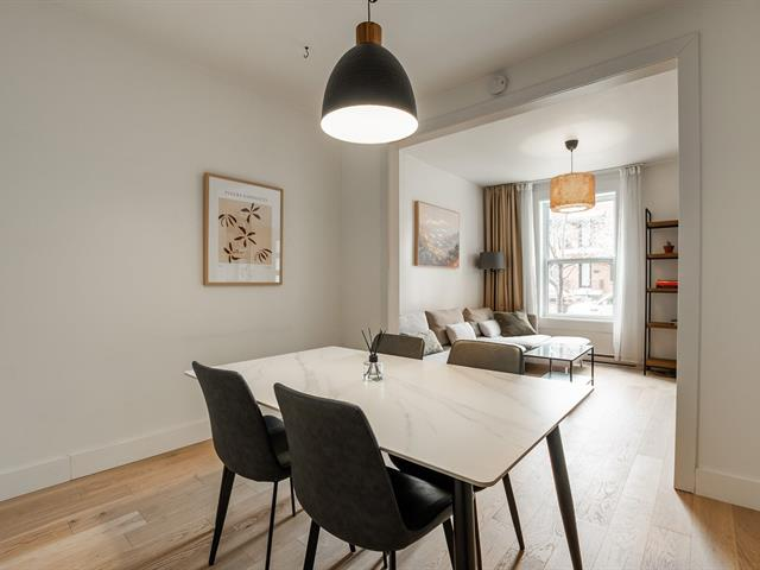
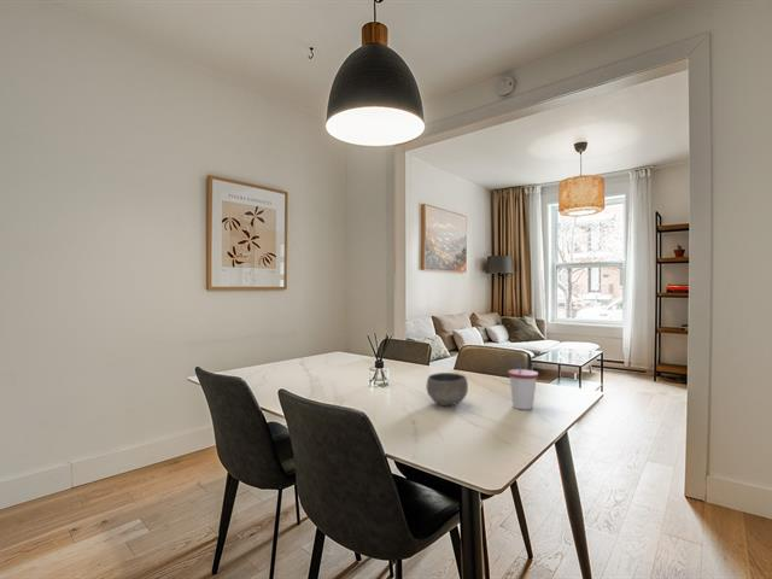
+ bowl (446, 390)
+ cup (522, 385)
